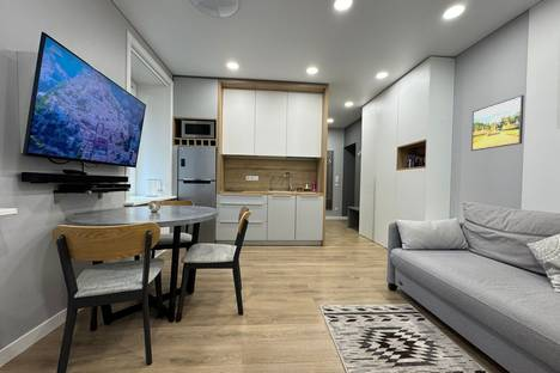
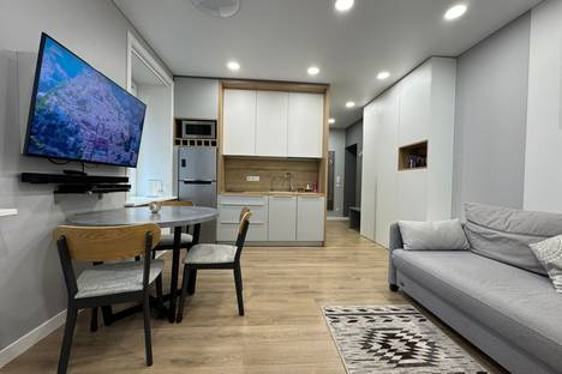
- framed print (494, 126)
